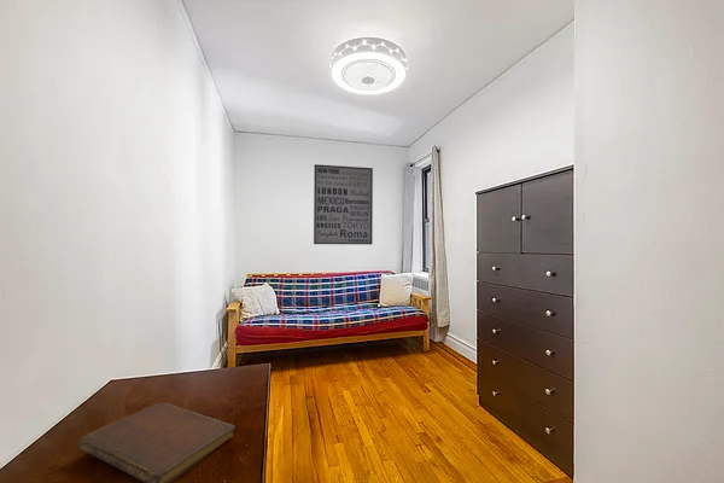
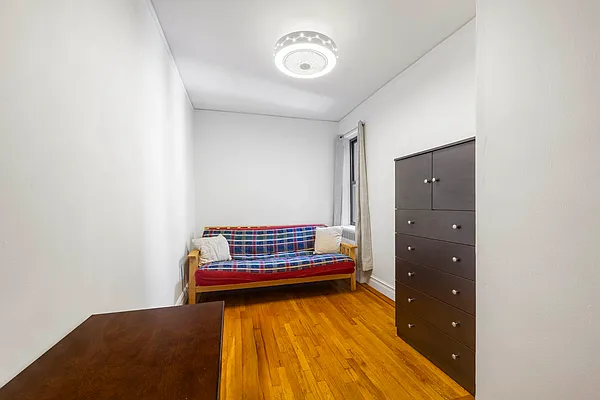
- notebook (159, 437)
- wall art (343, 205)
